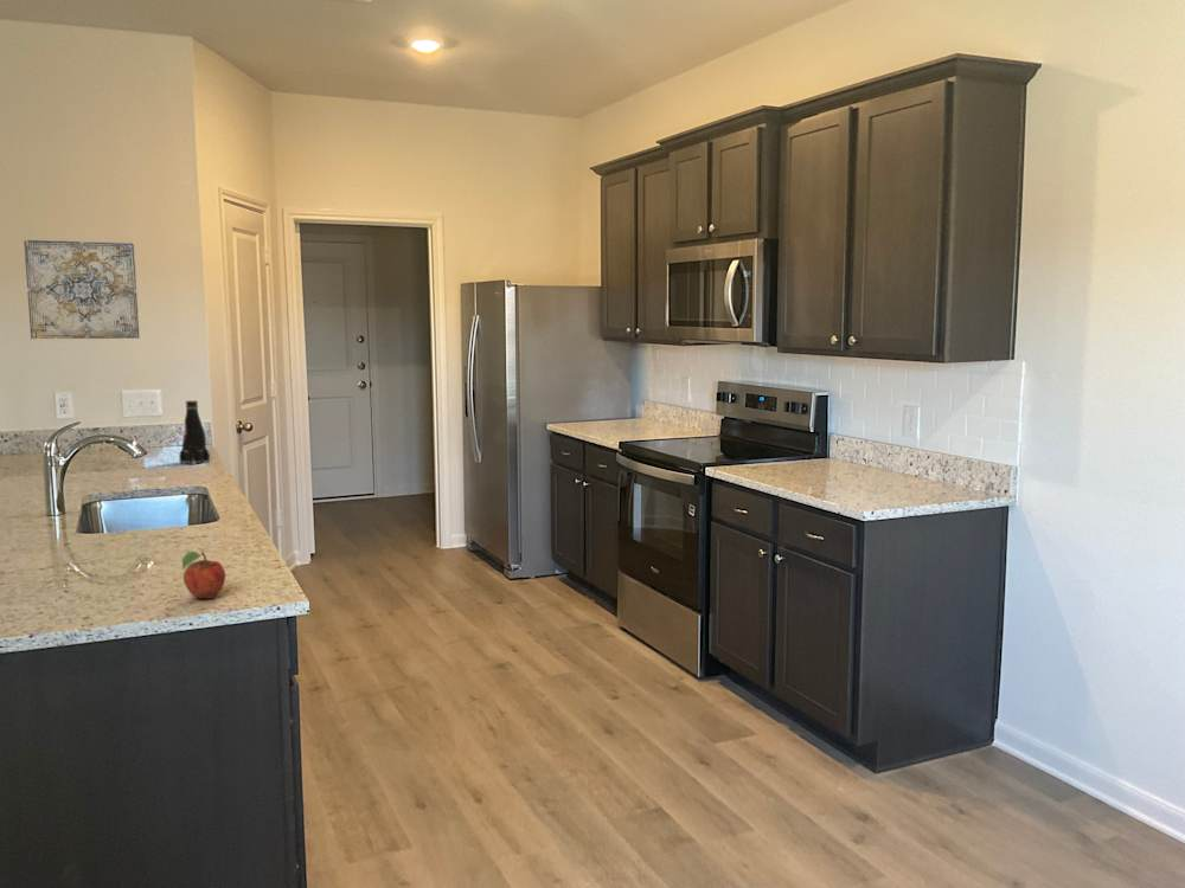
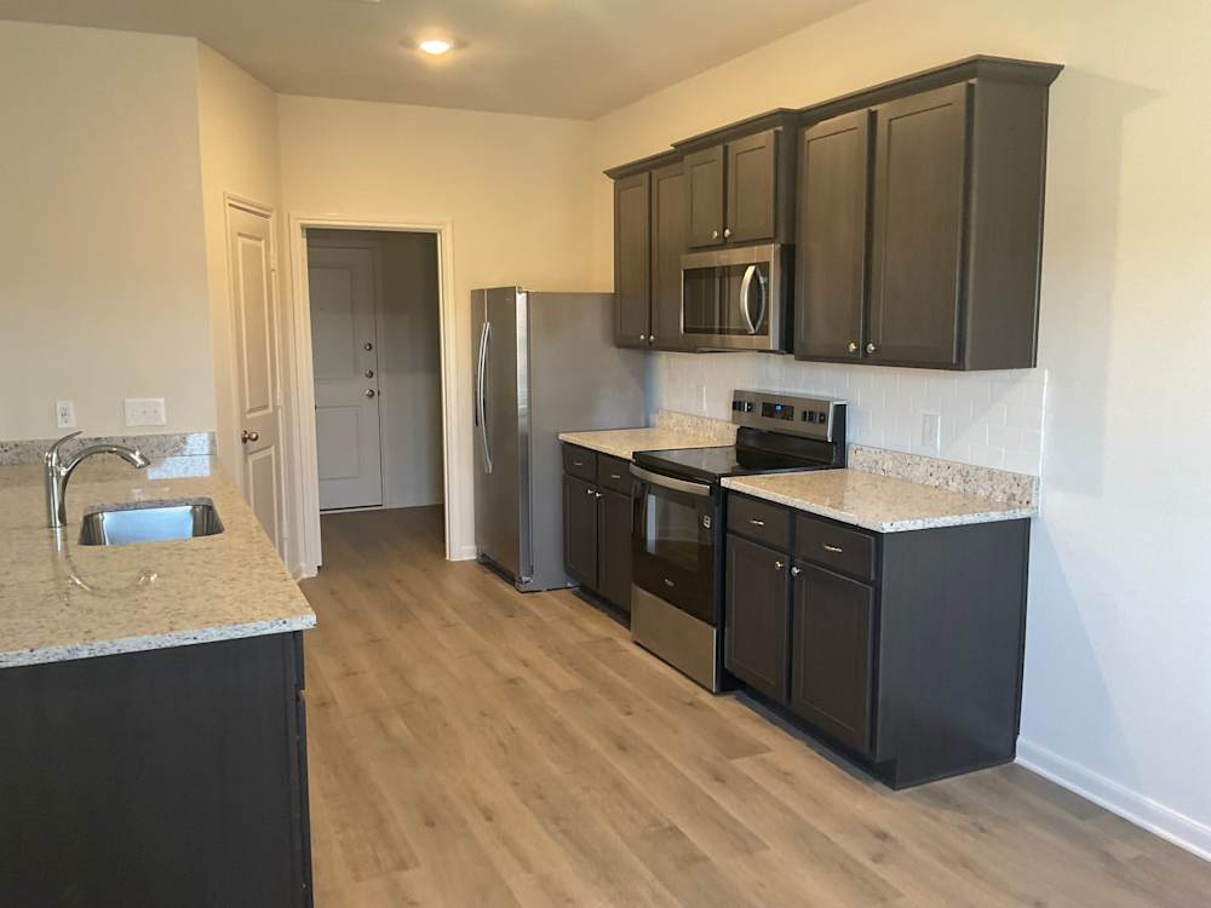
- fruit (201, 574)
- wall art (83, 290)
- bottle (193, 431)
